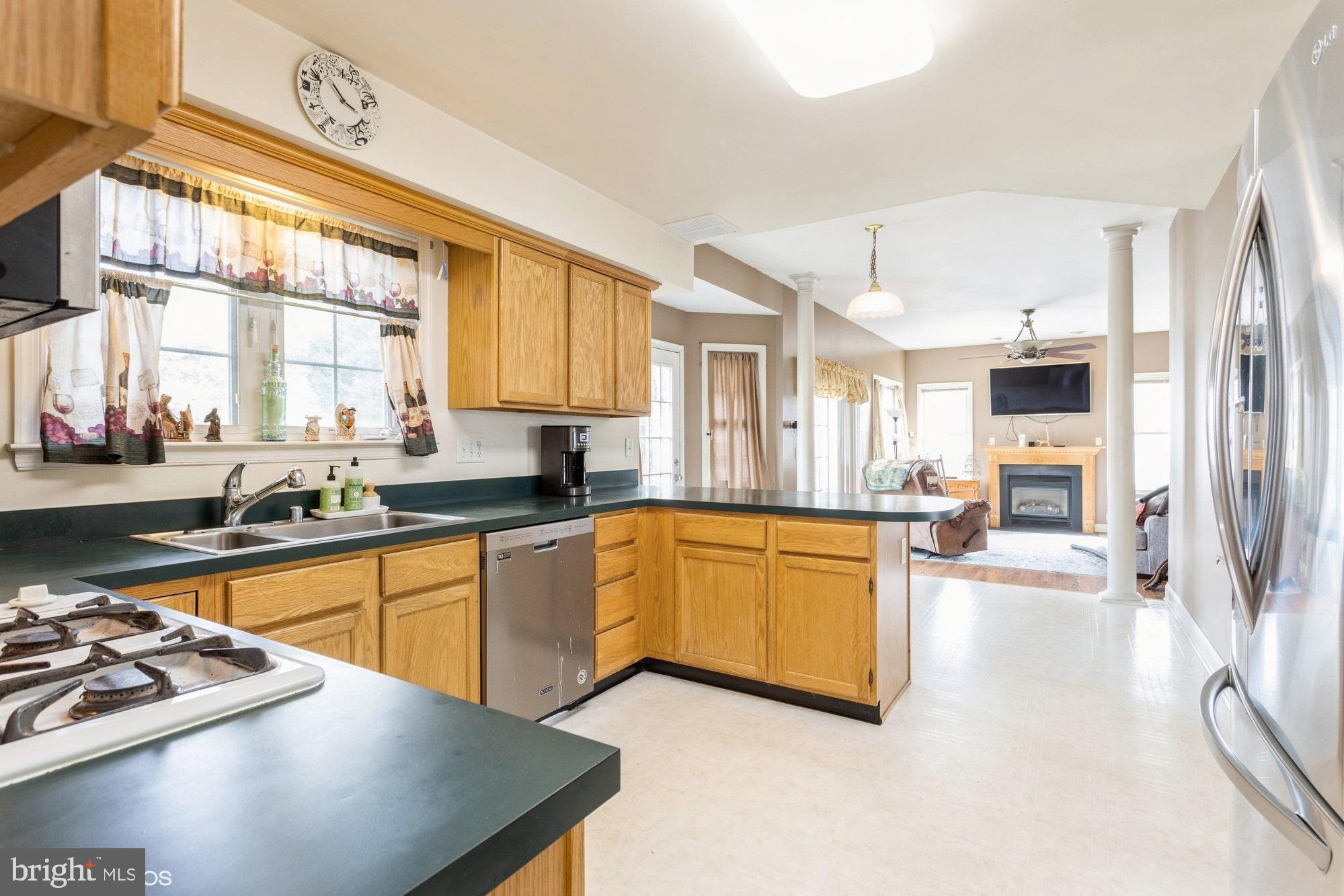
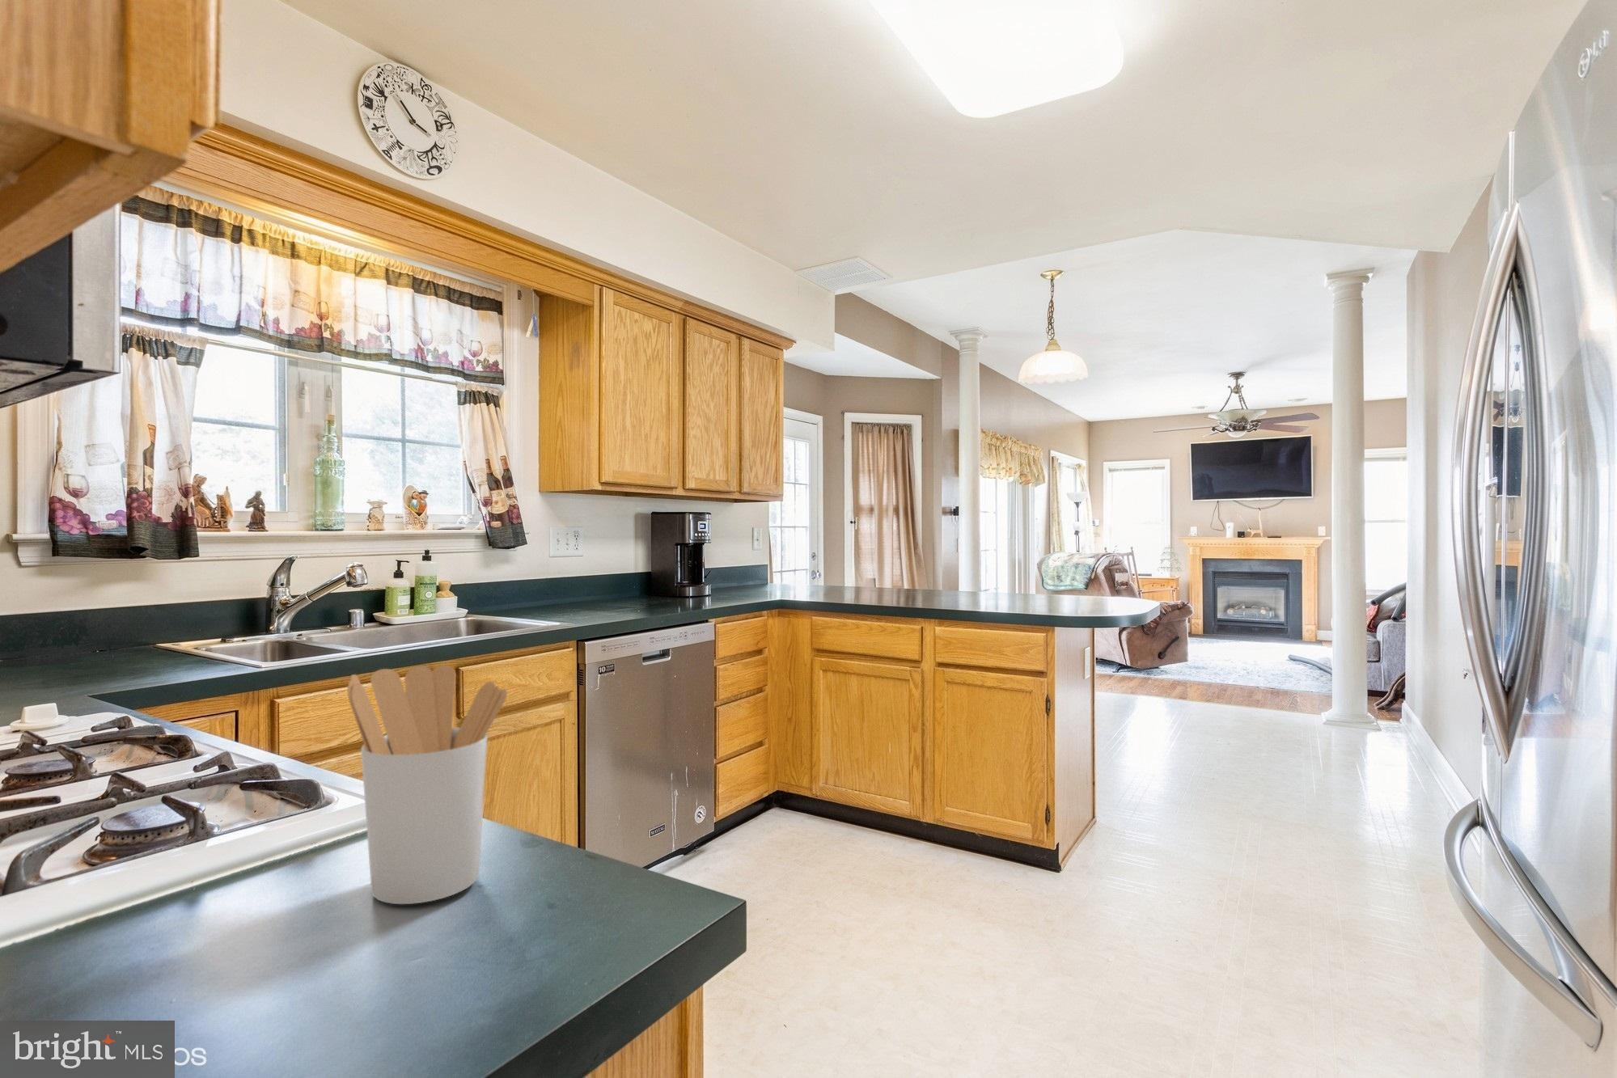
+ utensil holder (421, 769)
